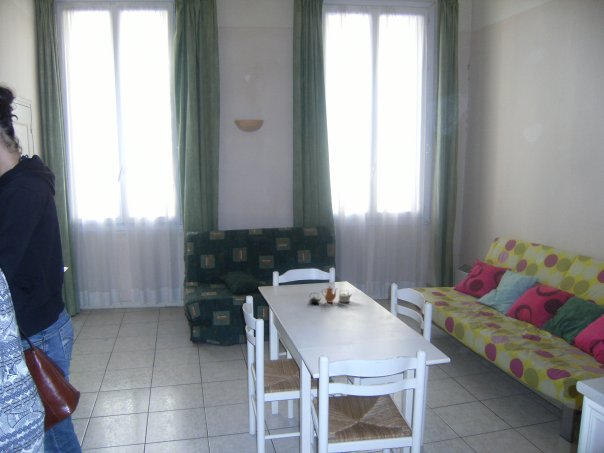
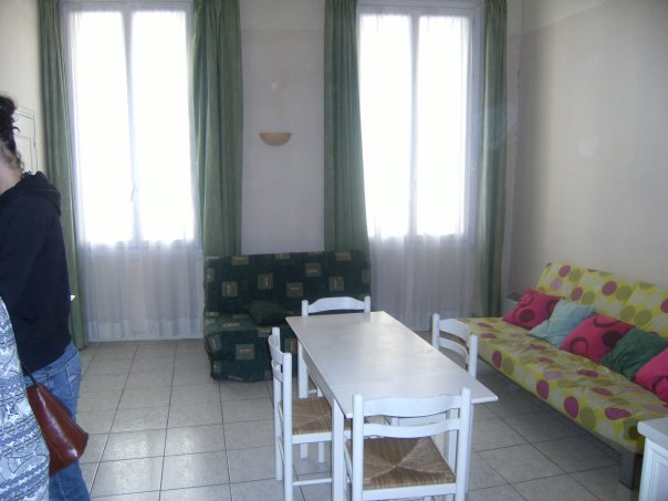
- teapot (330, 293)
